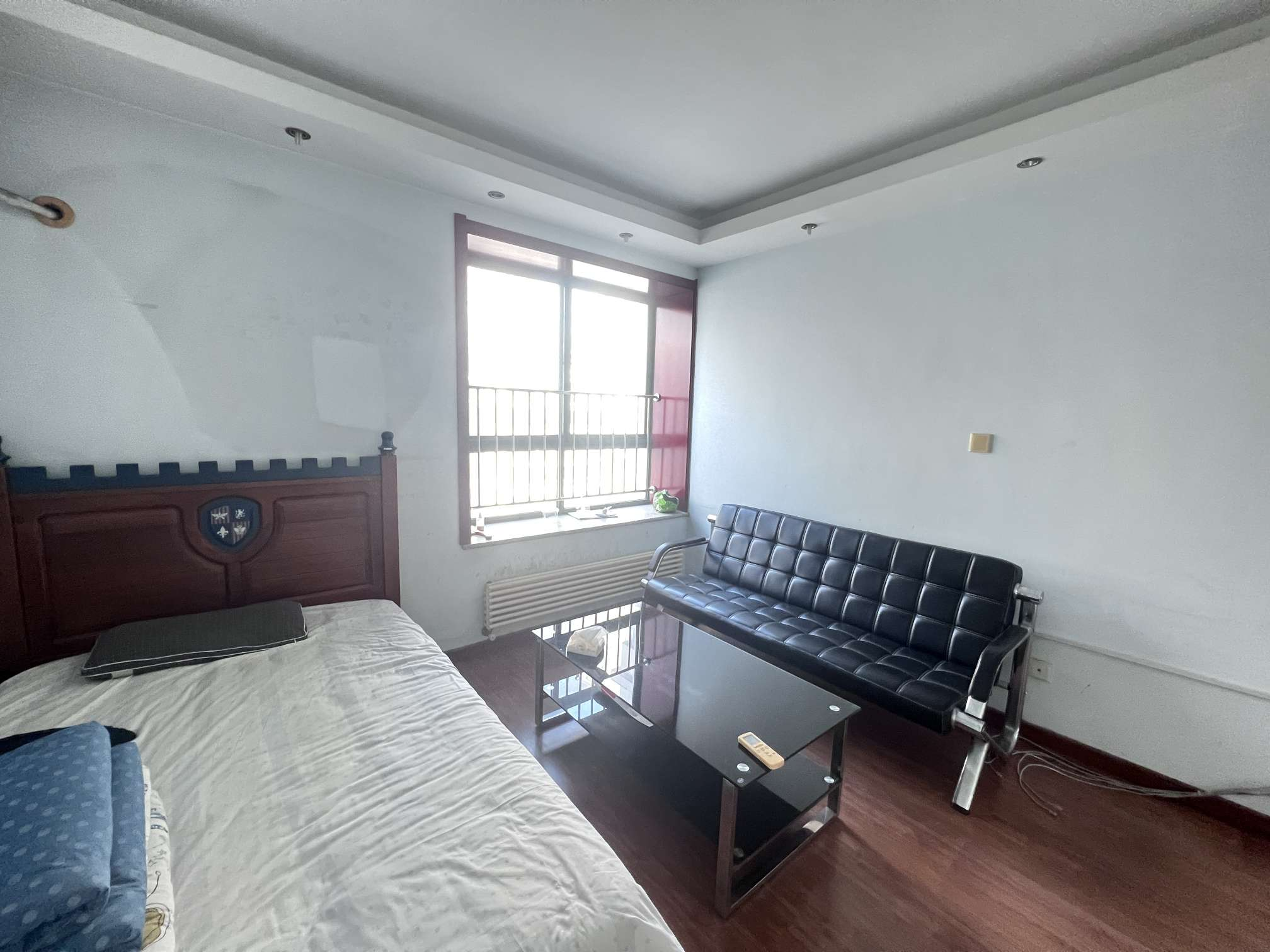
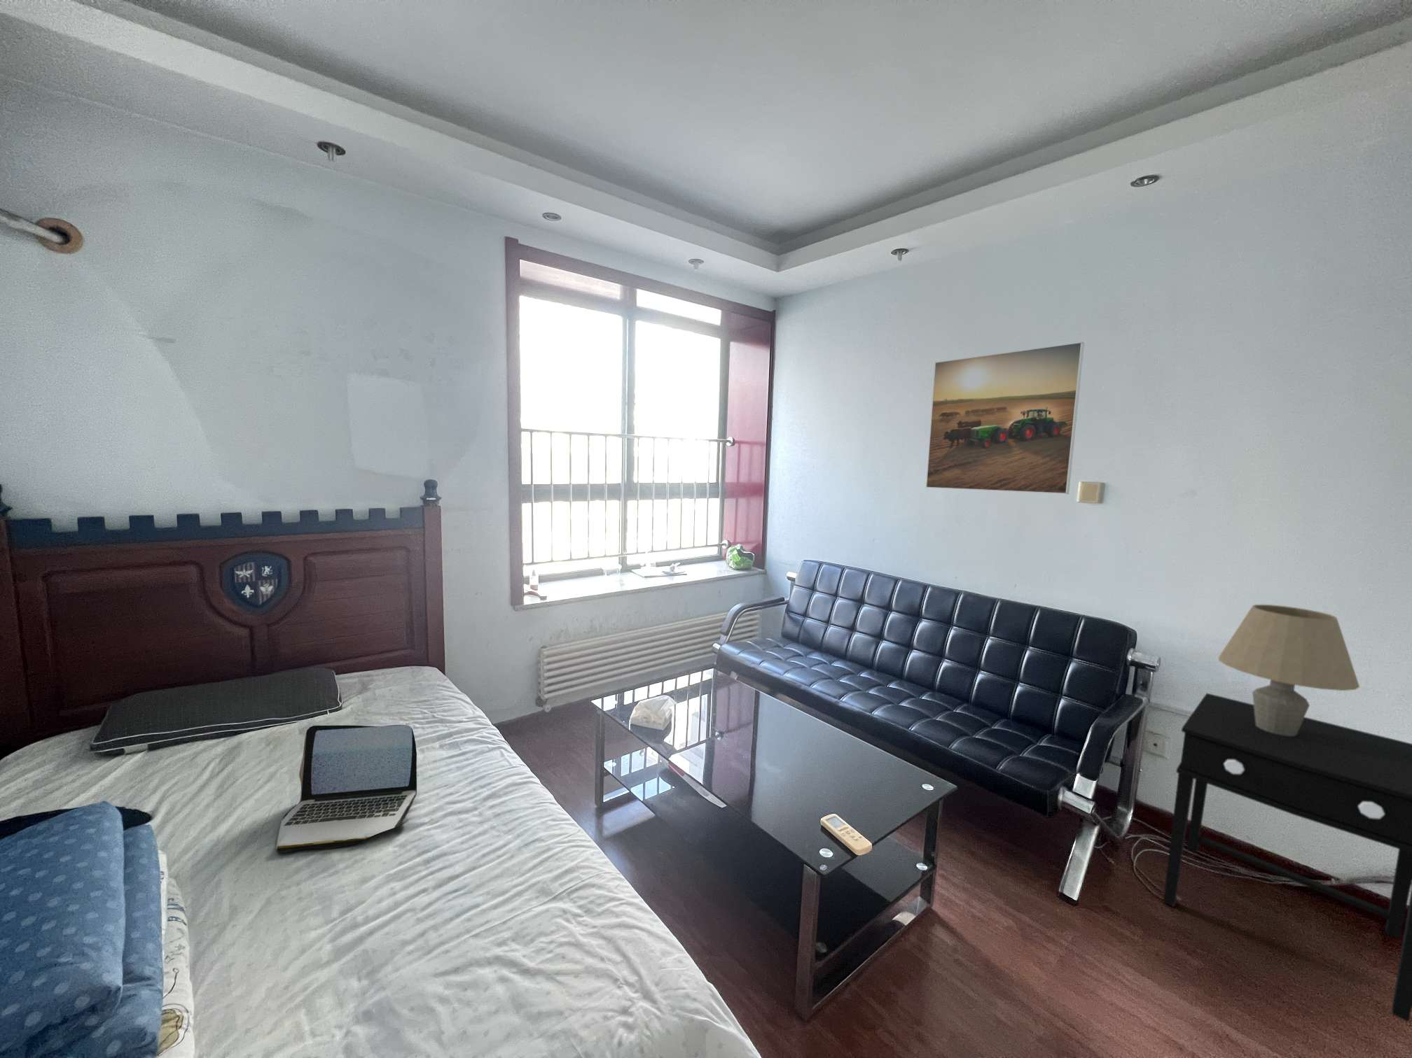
+ table lamp (1284, 670)
+ laptop (351, 777)
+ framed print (996, 422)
+ side table (1295, 816)
